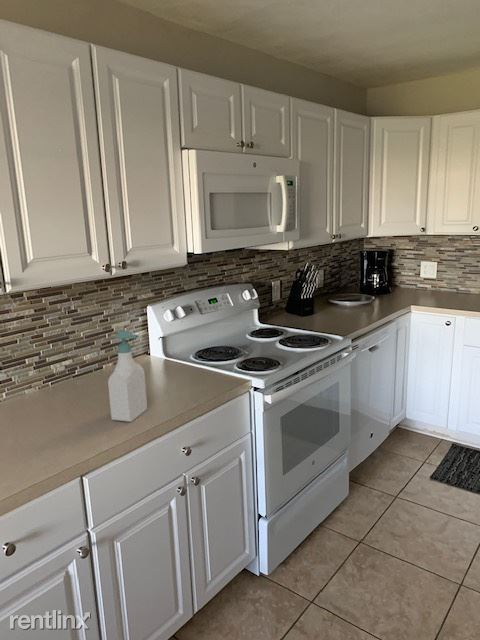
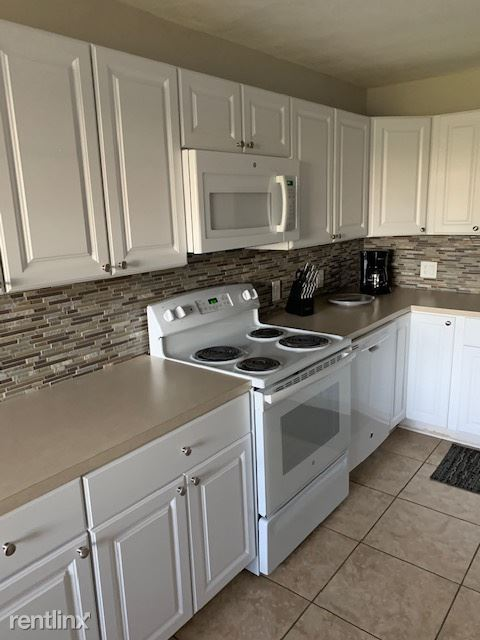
- soap bottle (129, 373)
